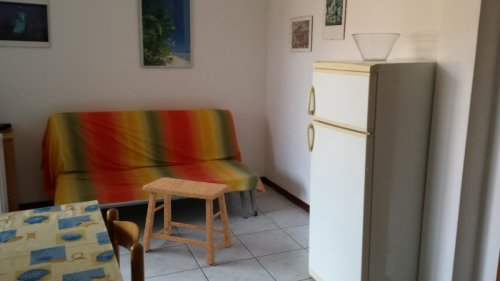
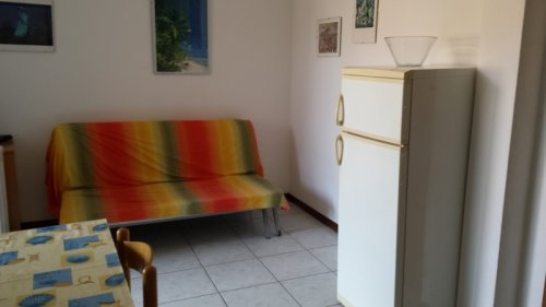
- stool (187, 224)
